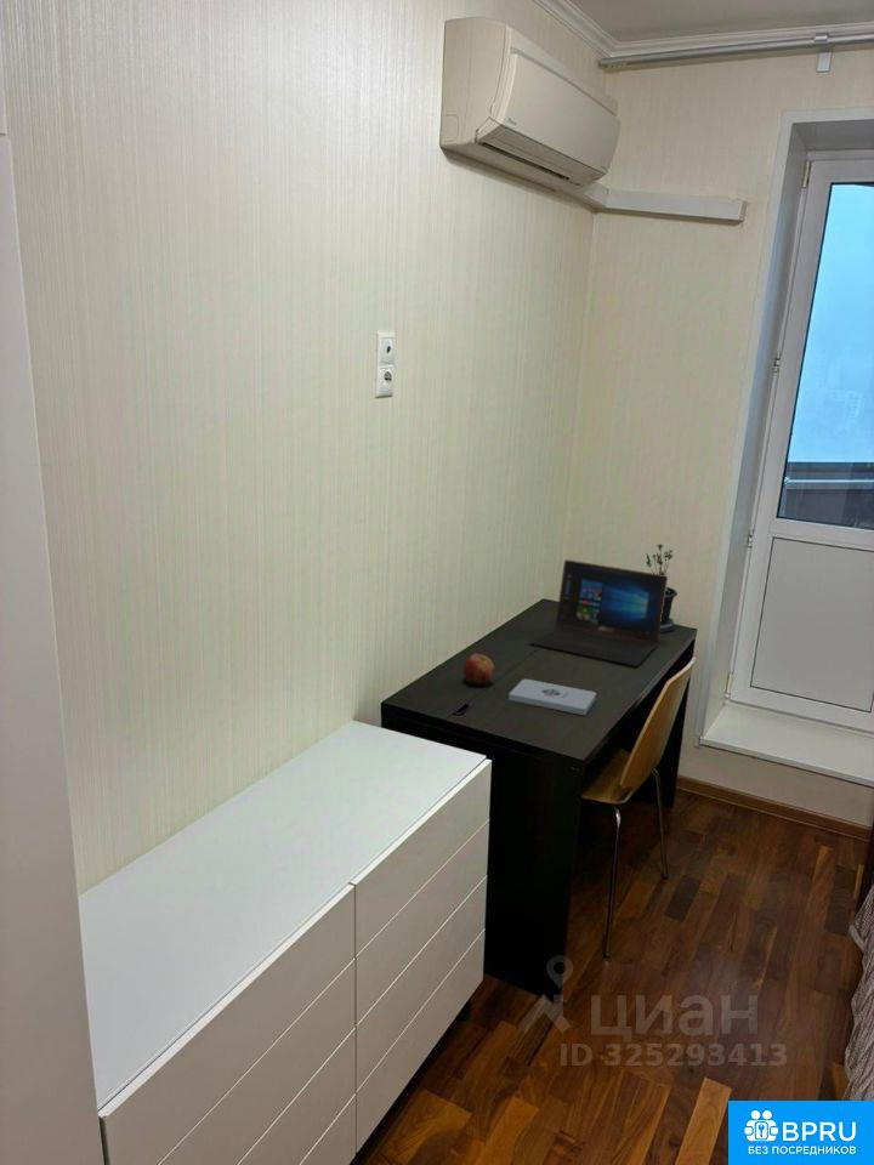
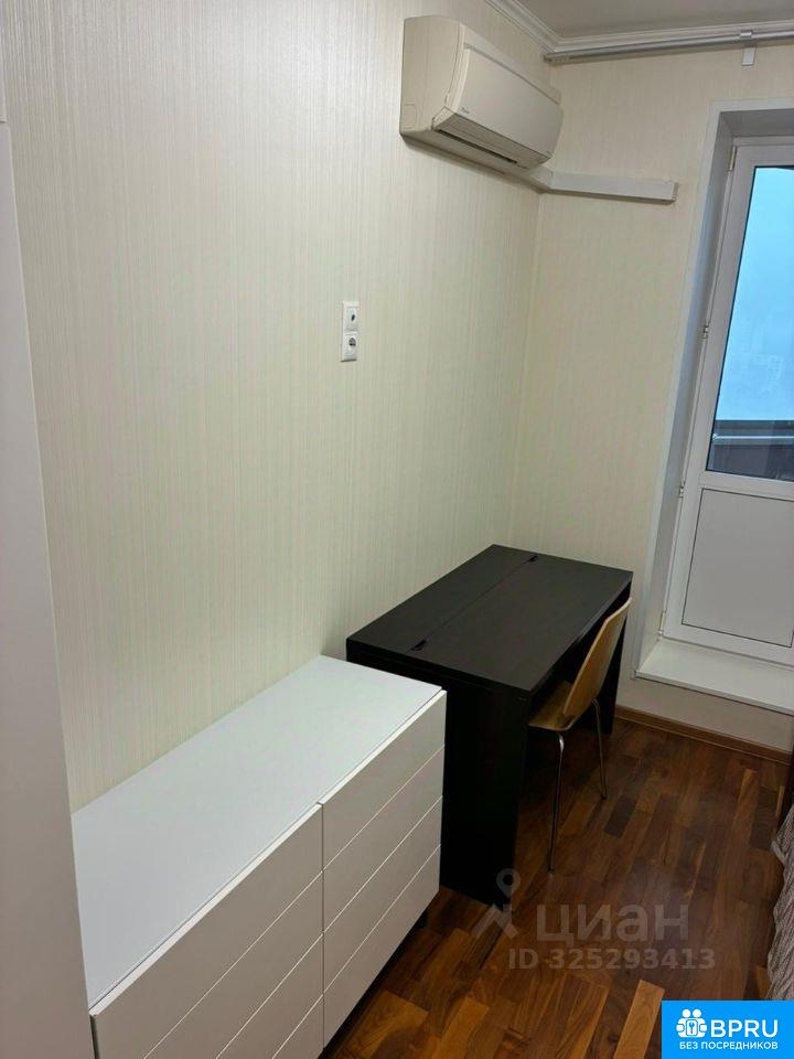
- potted plant (653, 573)
- apple (478, 669)
- notepad (552, 695)
- laptop (598, 610)
